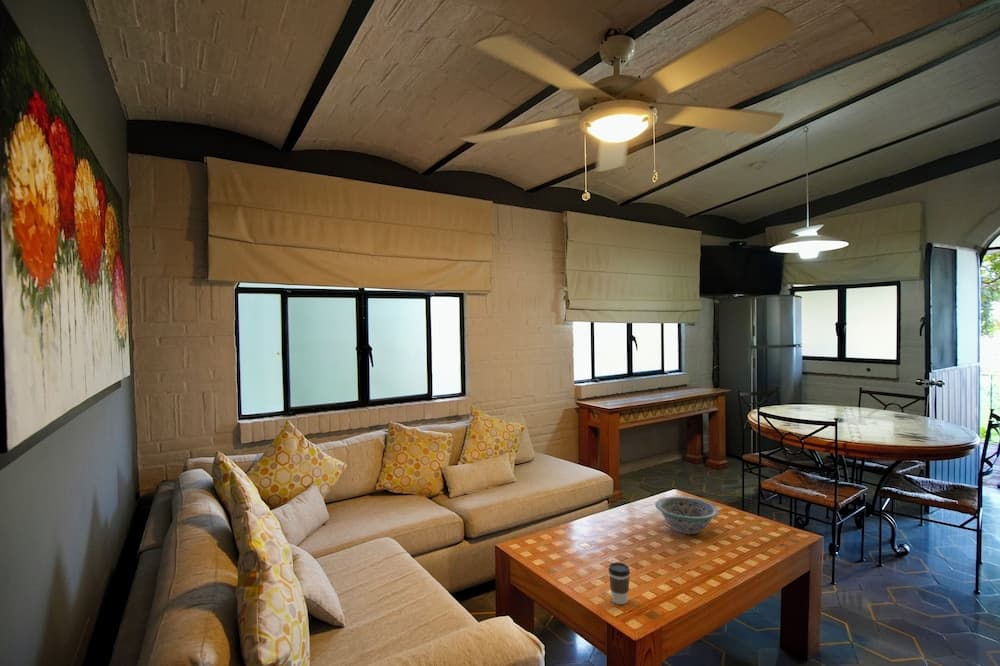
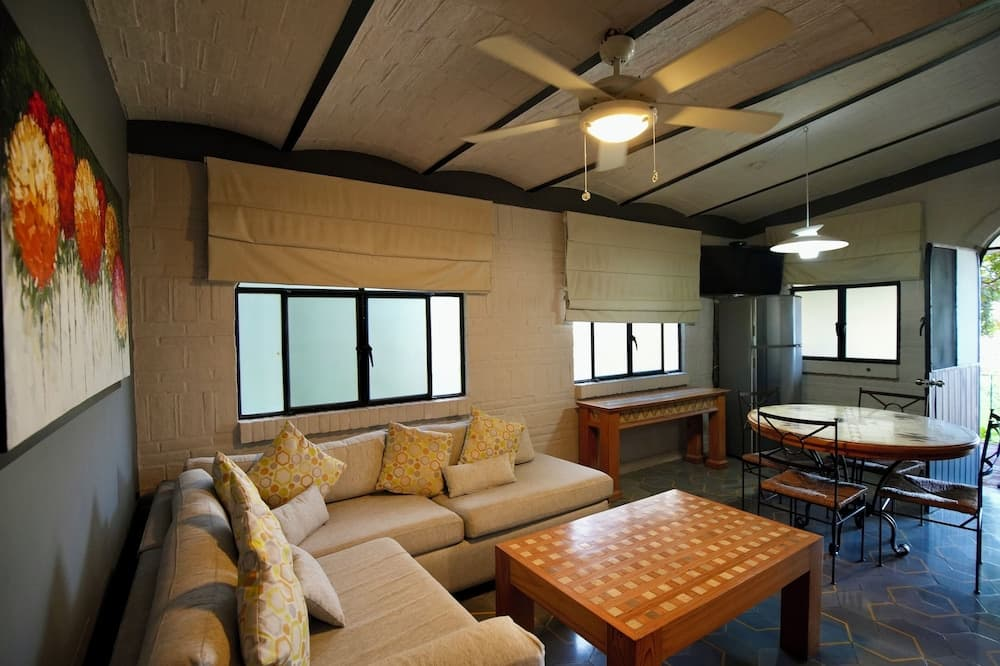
- decorative bowl (686, 517)
- coffee cup (619, 583)
